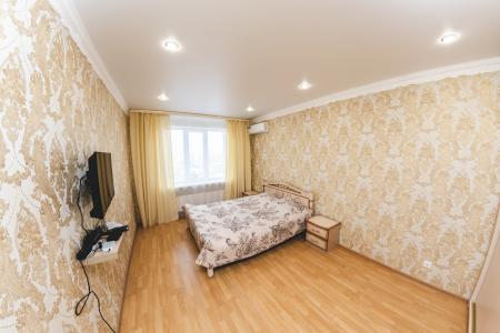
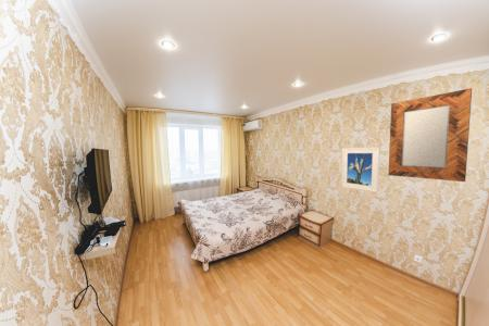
+ home mirror (424, 138)
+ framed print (359, 168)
